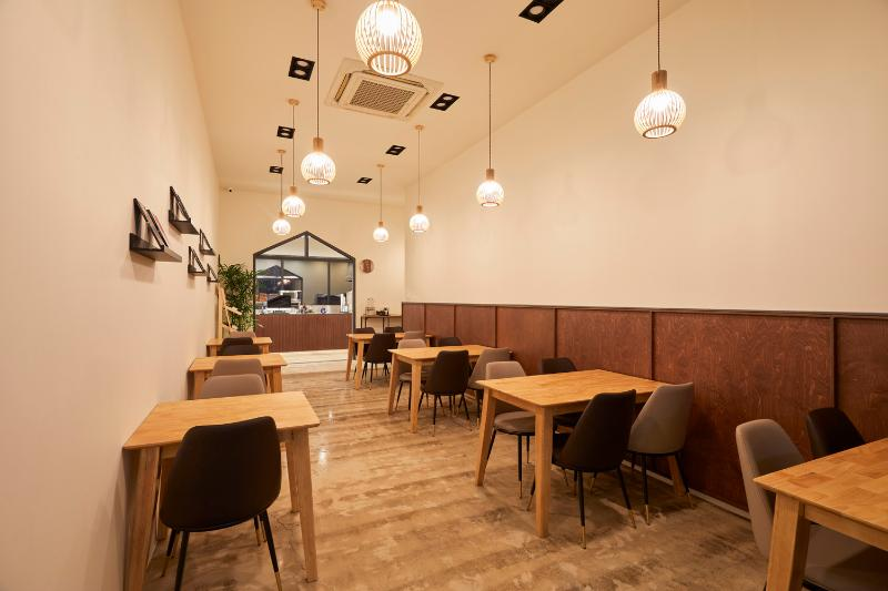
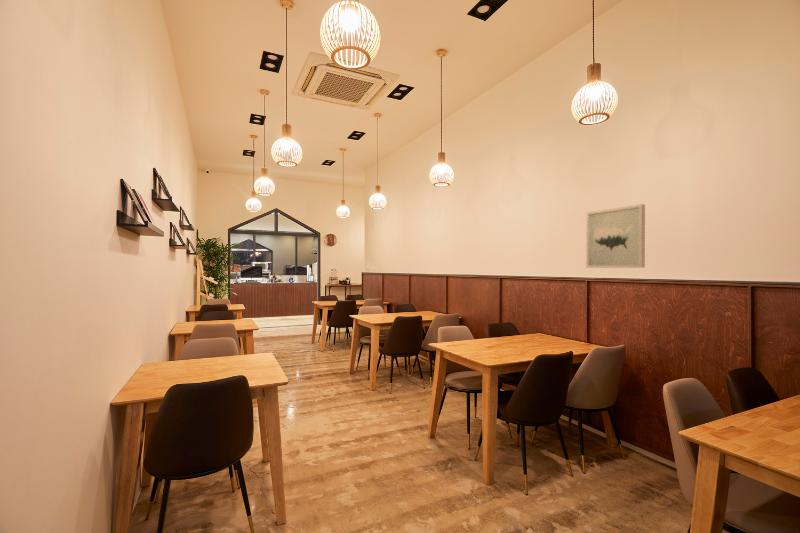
+ wall art (613, 238)
